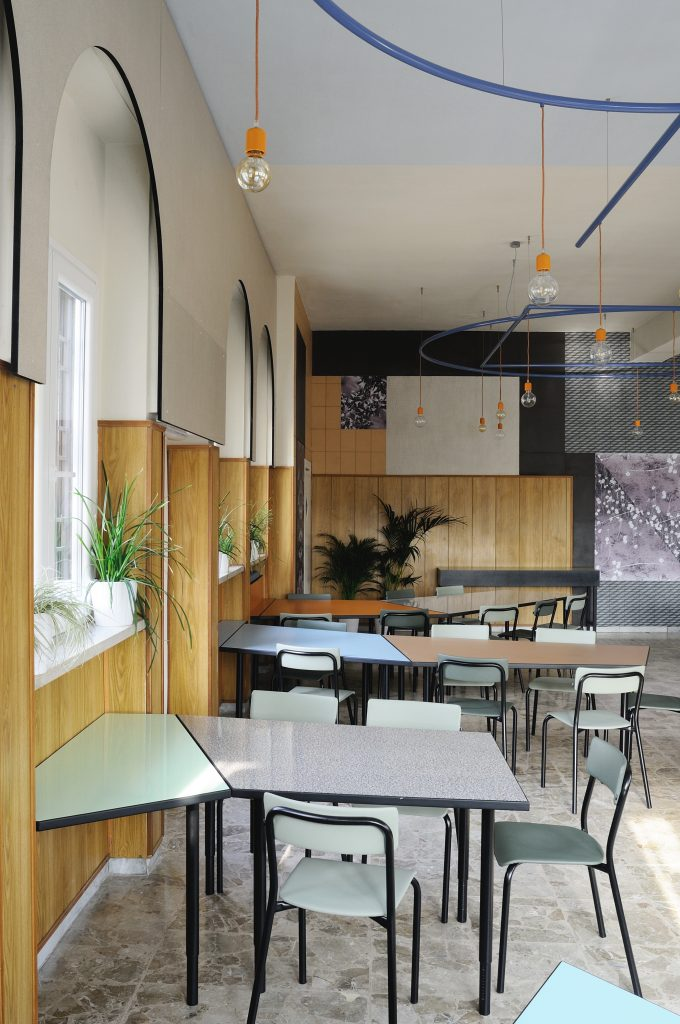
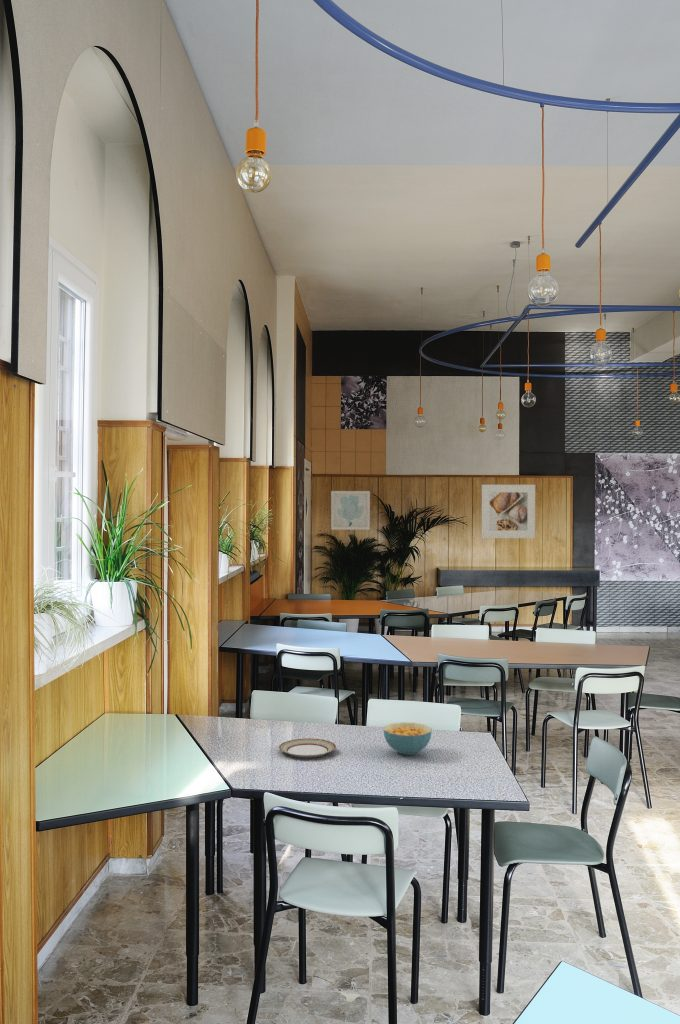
+ wall art (350, 510)
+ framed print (508, 511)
+ cereal bowl (407, 740)
+ plate (307, 749)
